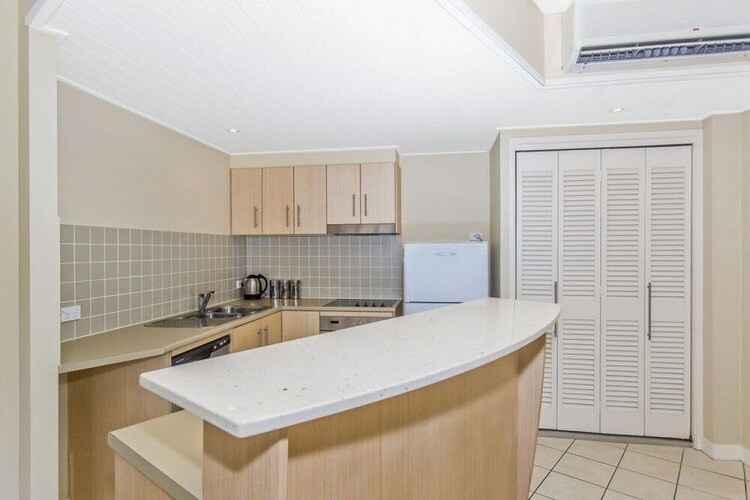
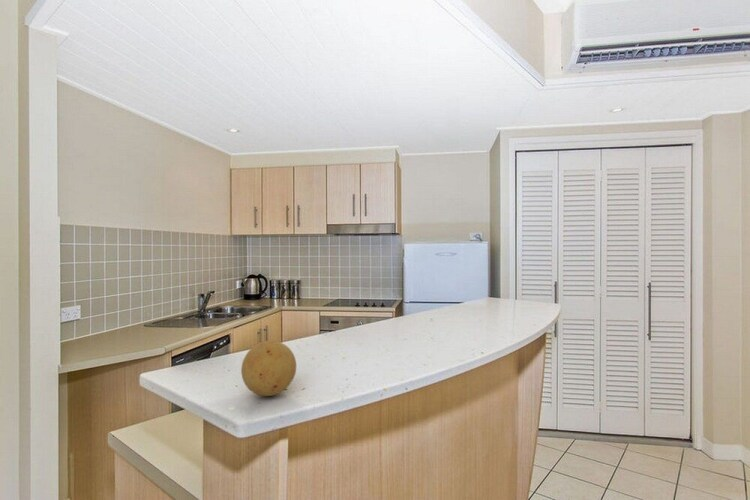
+ fruit (269, 367)
